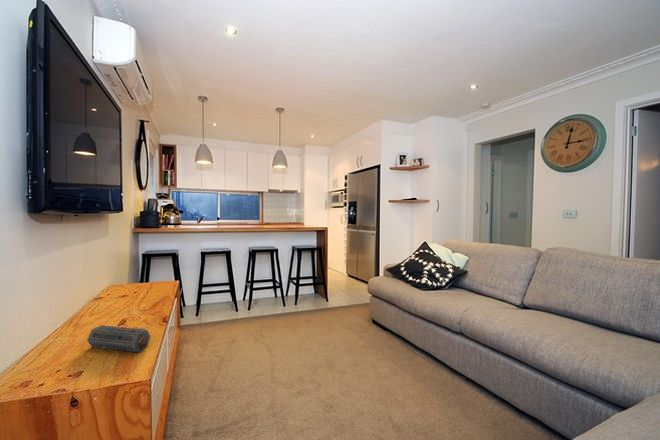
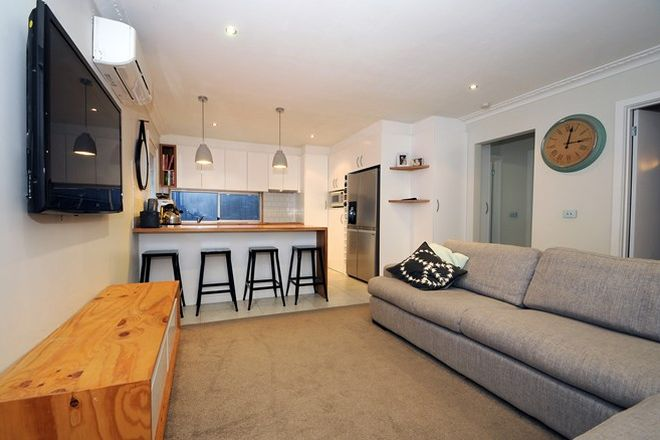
- speaker (119, 338)
